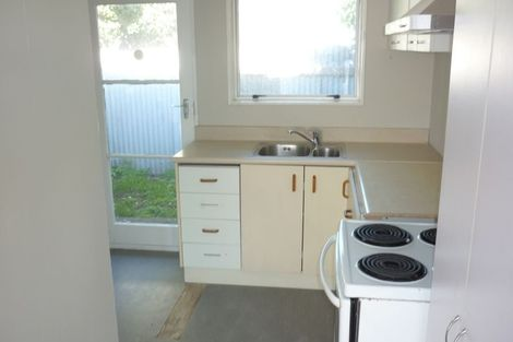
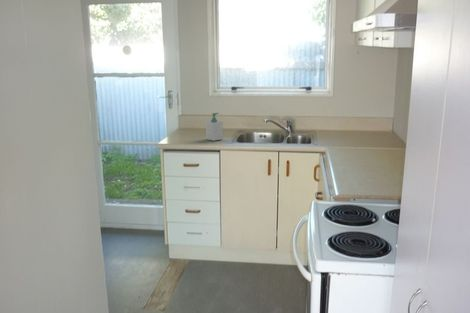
+ soap bottle (214, 126)
